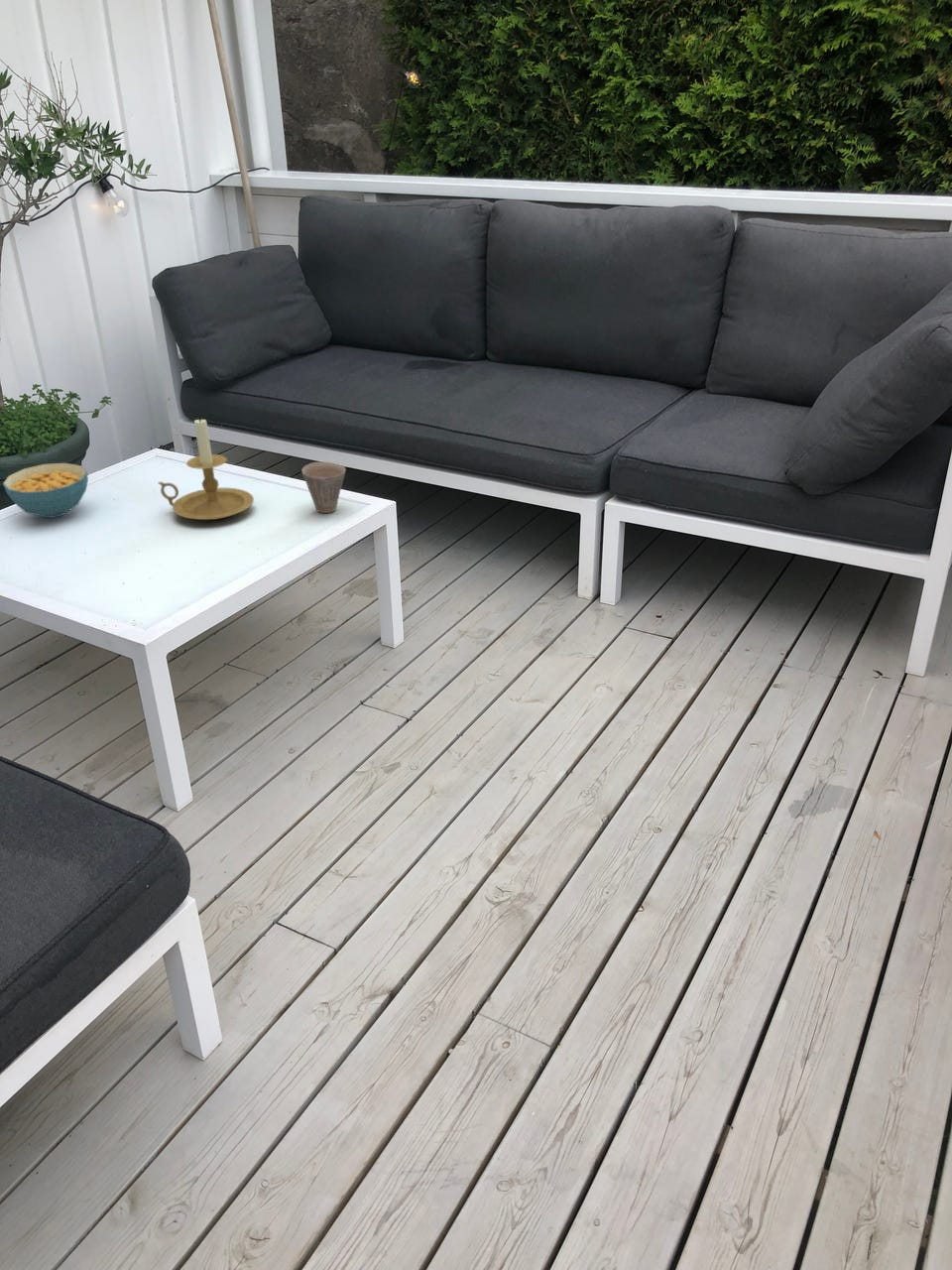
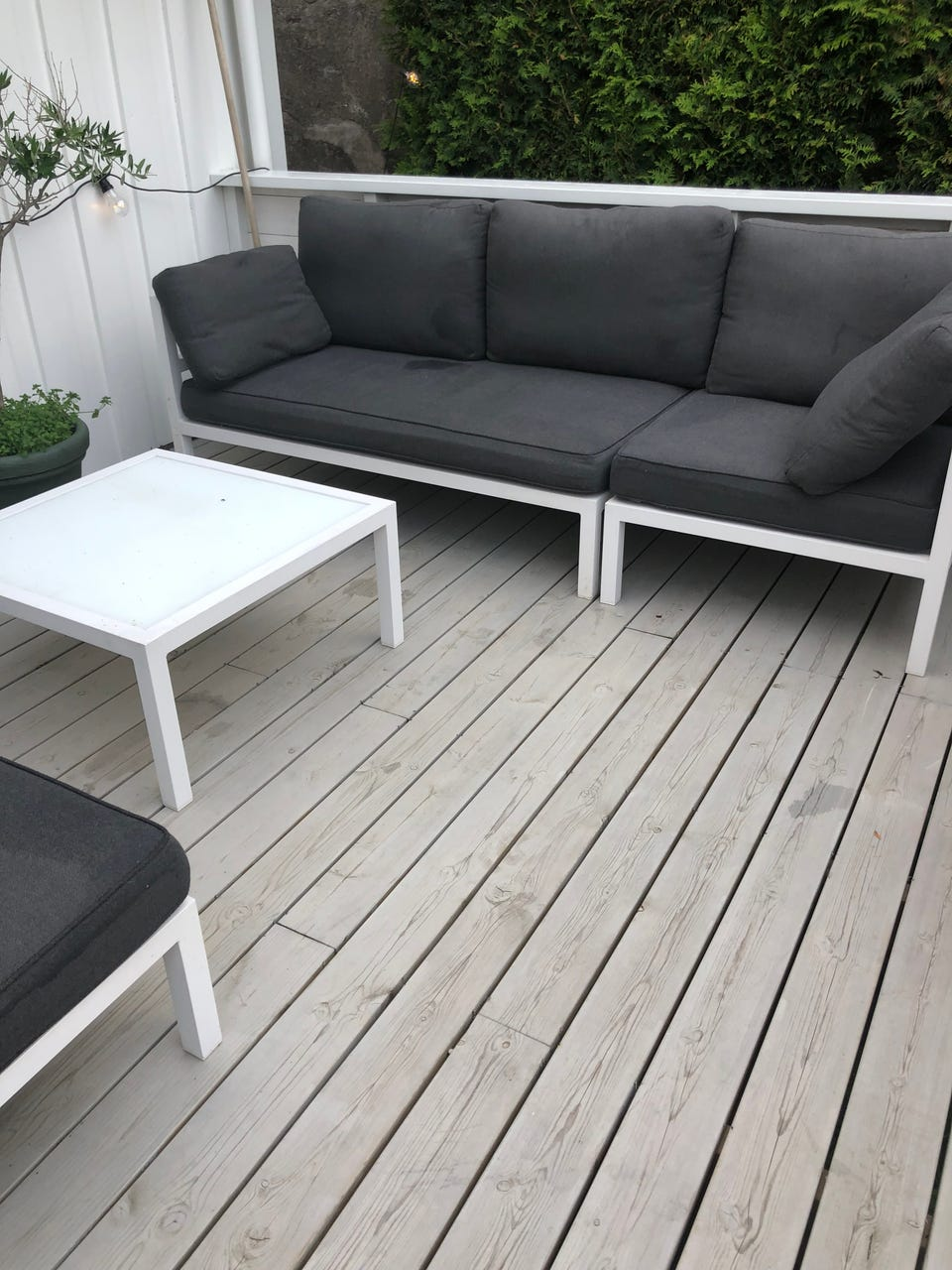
- candle holder (206, 464)
- cereal bowl (50, 495)
- cup (325, 489)
